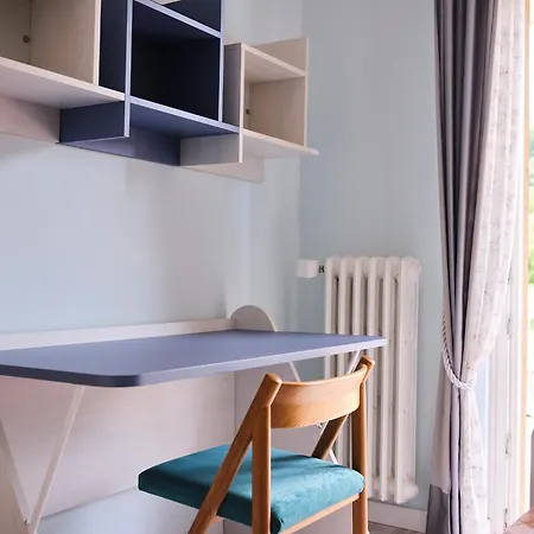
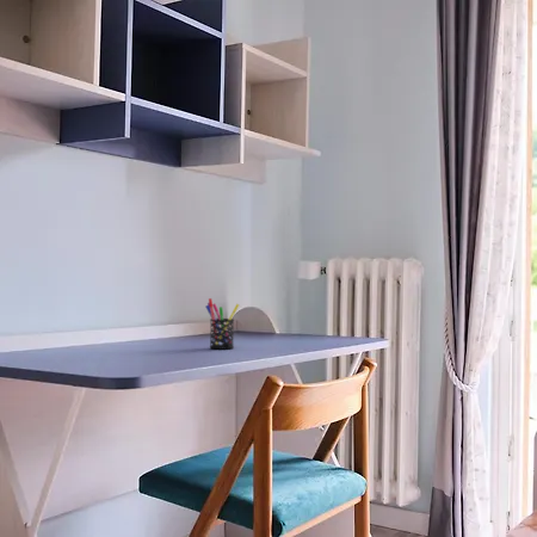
+ pen holder (220, 322)
